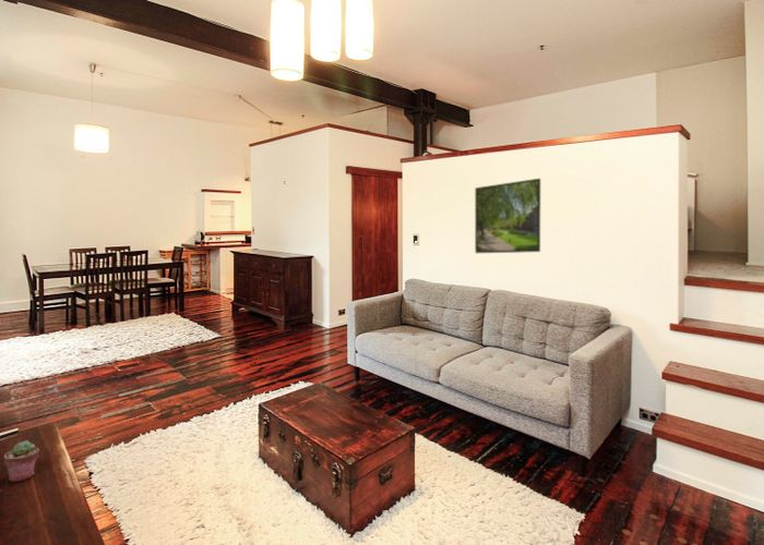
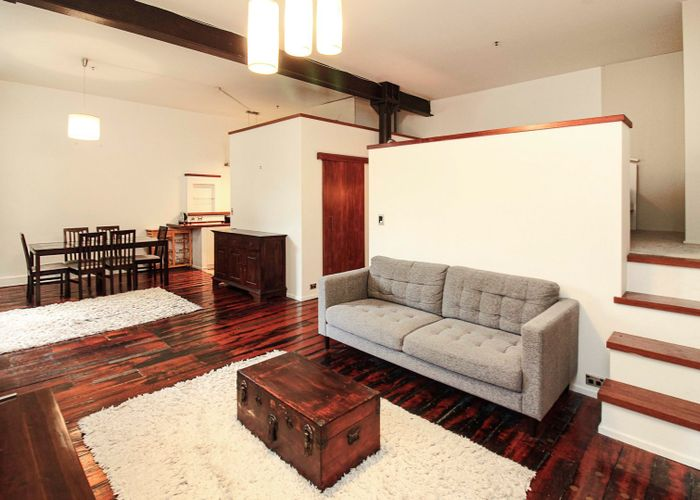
- potted succulent (22, 459)
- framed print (505, 218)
